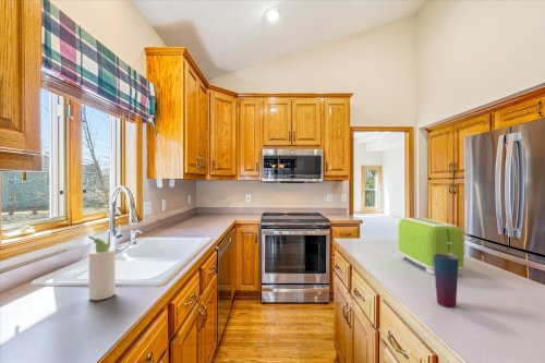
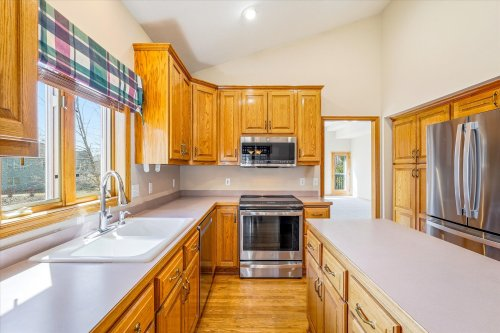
- bottle (100, 265)
- toaster (427, 242)
- cup (446, 279)
